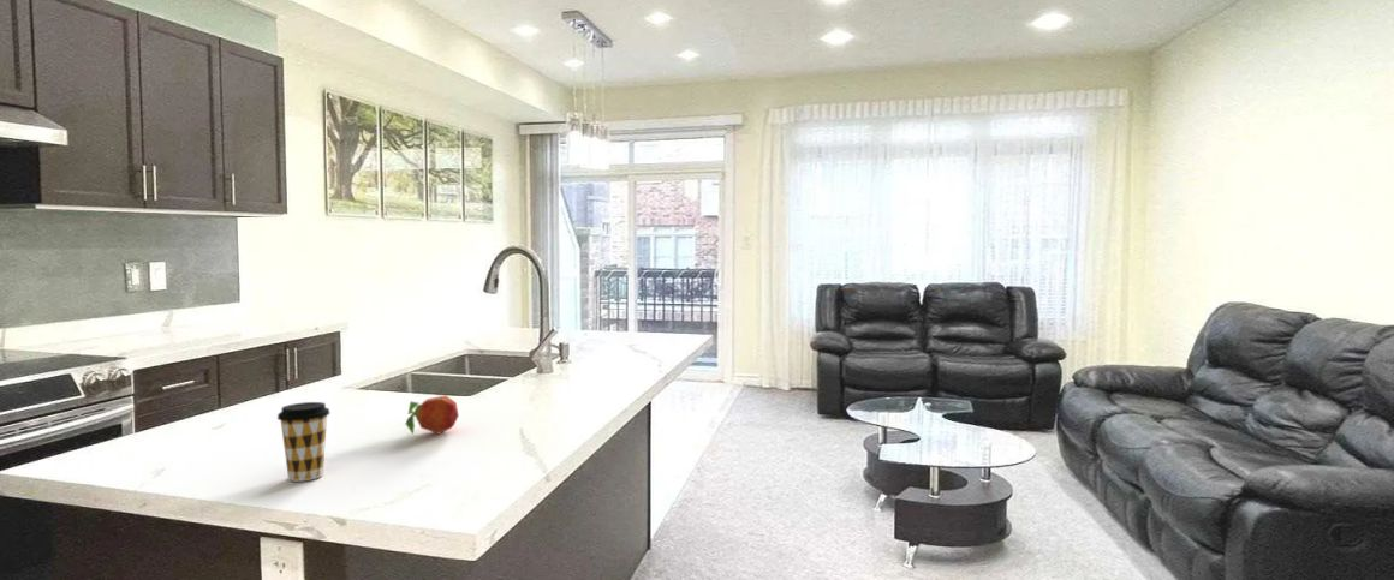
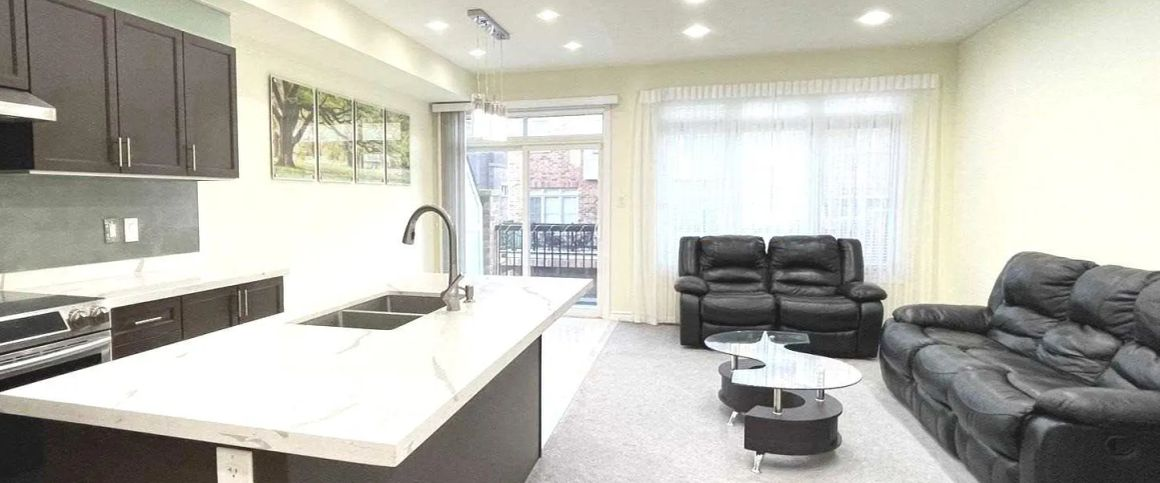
- fruit (434, 414)
- coffee cup (304, 441)
